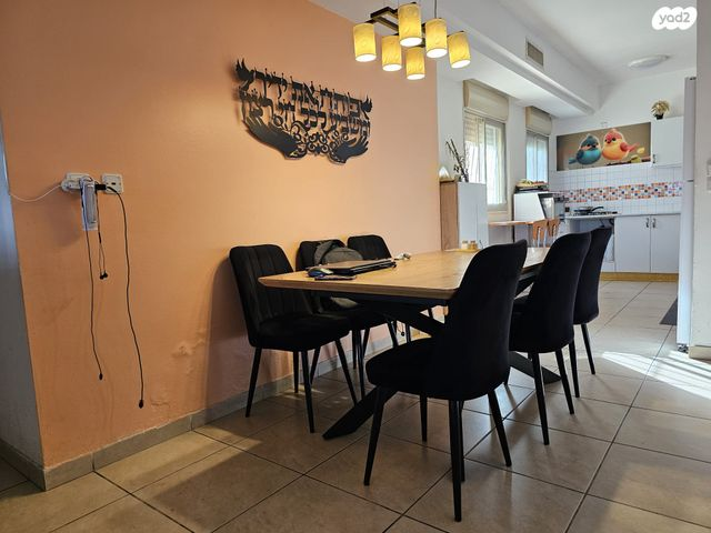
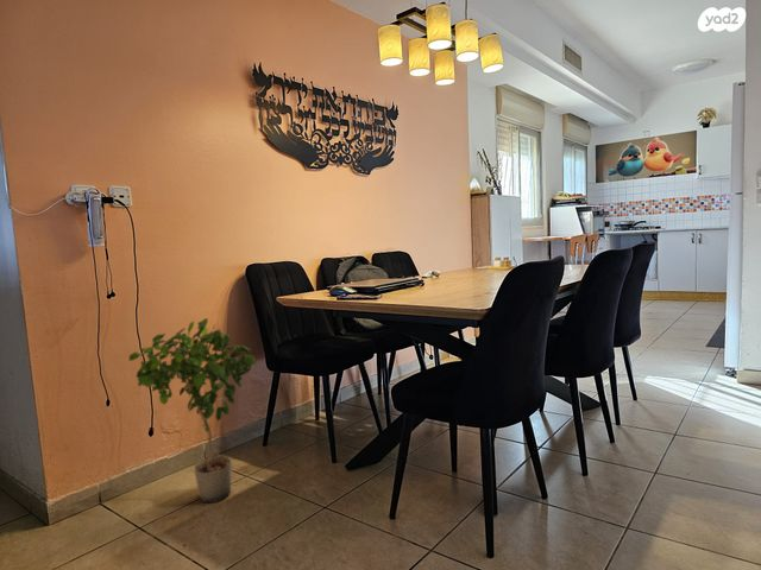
+ potted plant (200, 413)
